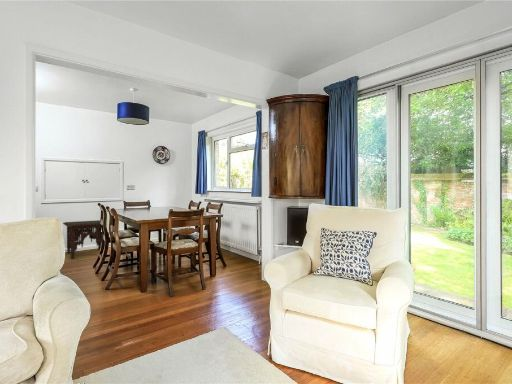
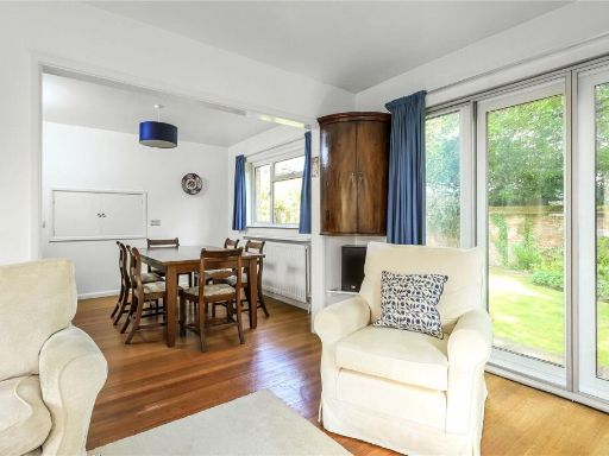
- side table (86, 236)
